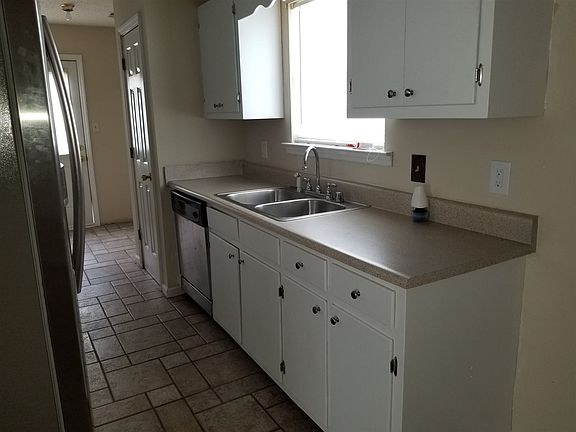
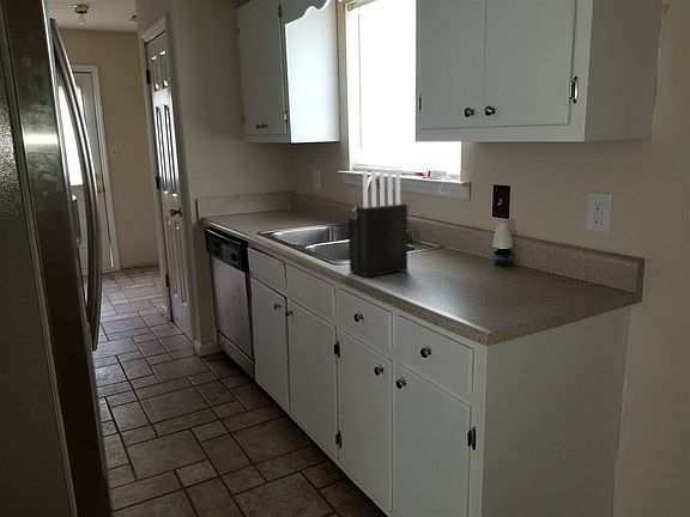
+ knife block (375, 221)
